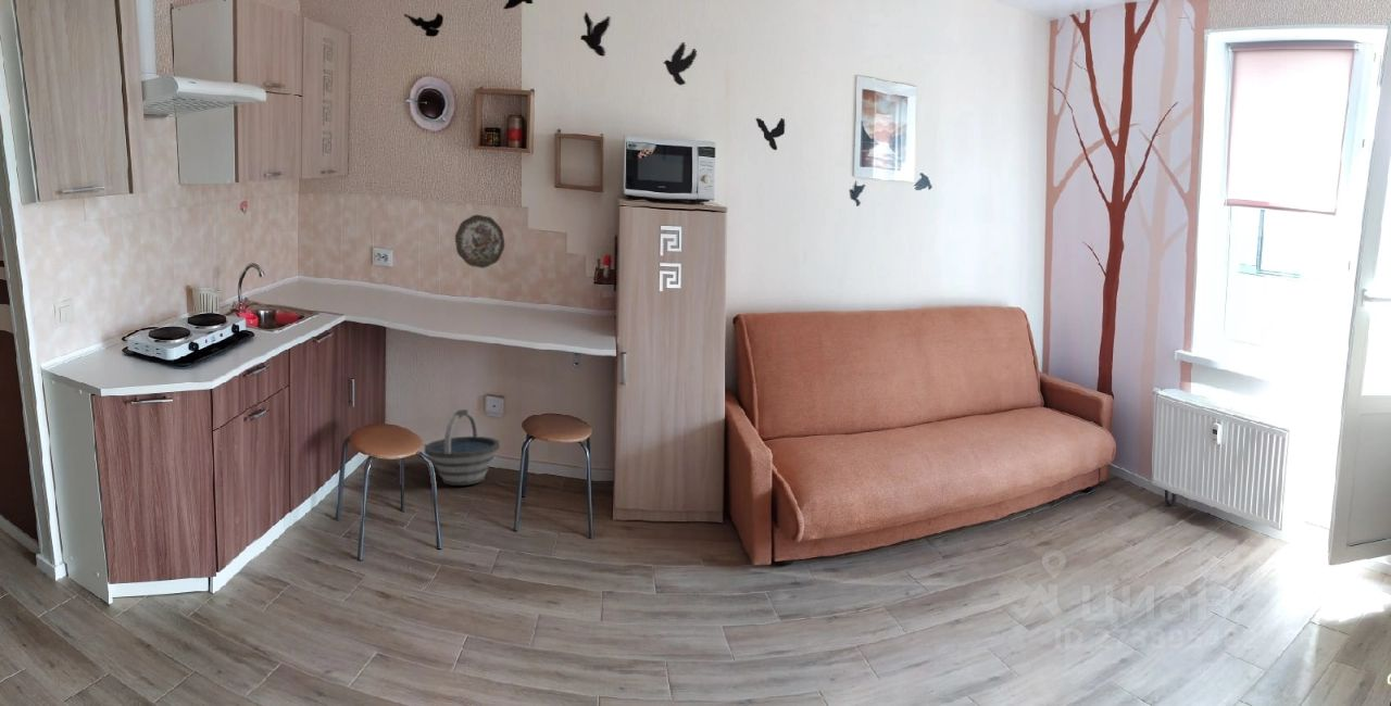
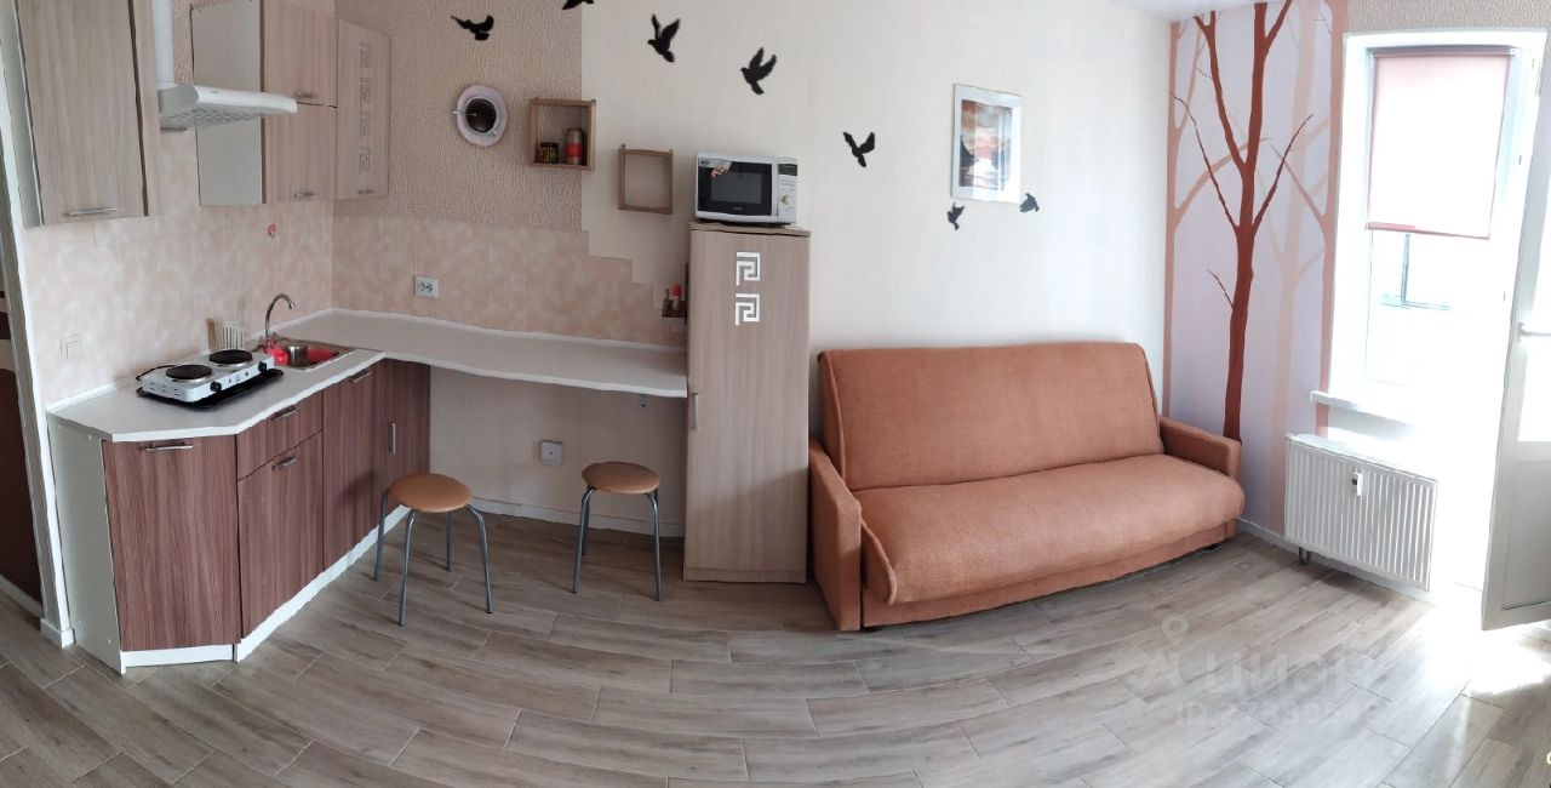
- bucket (462, 445)
- decorative plate (480, 241)
